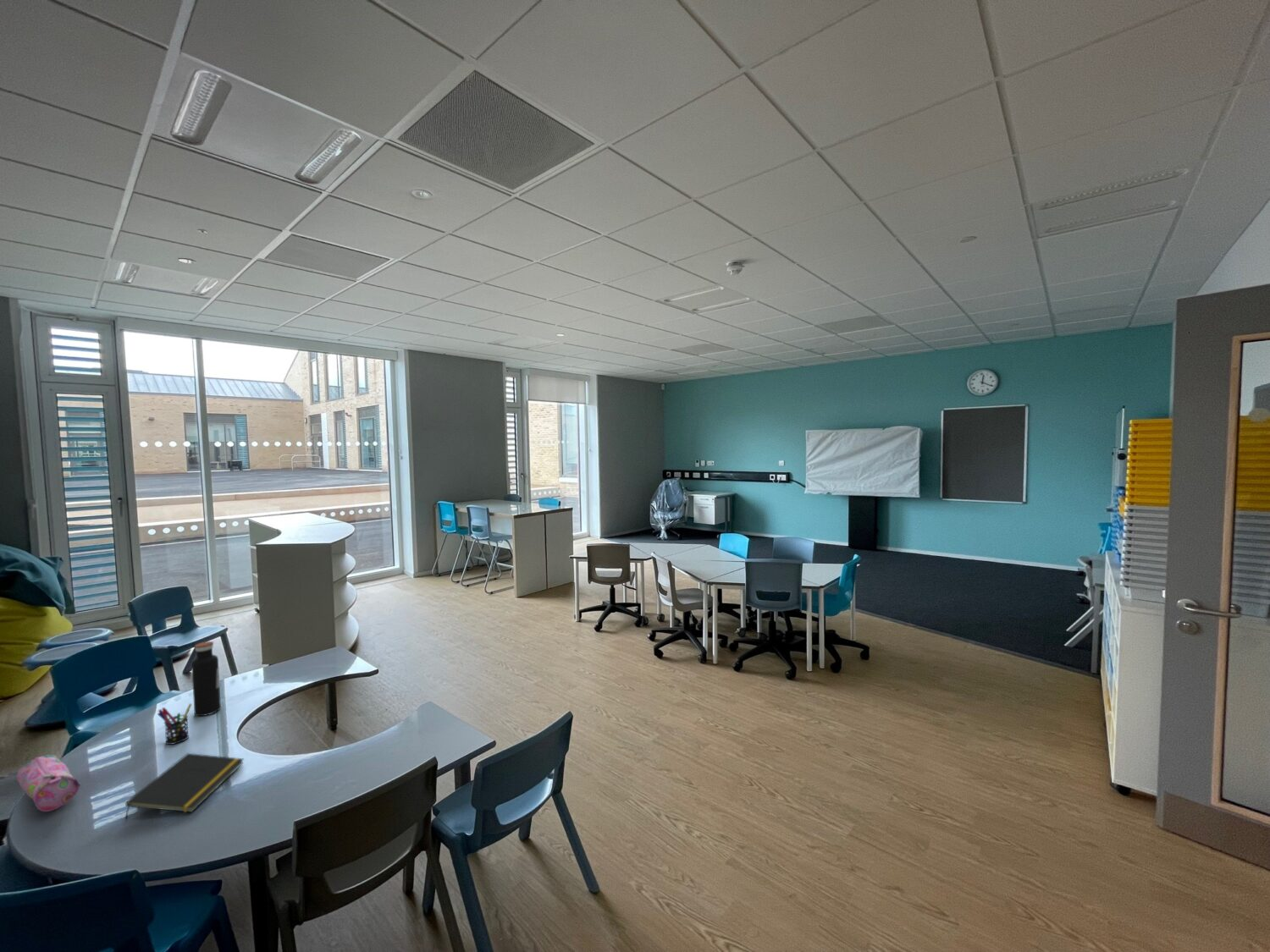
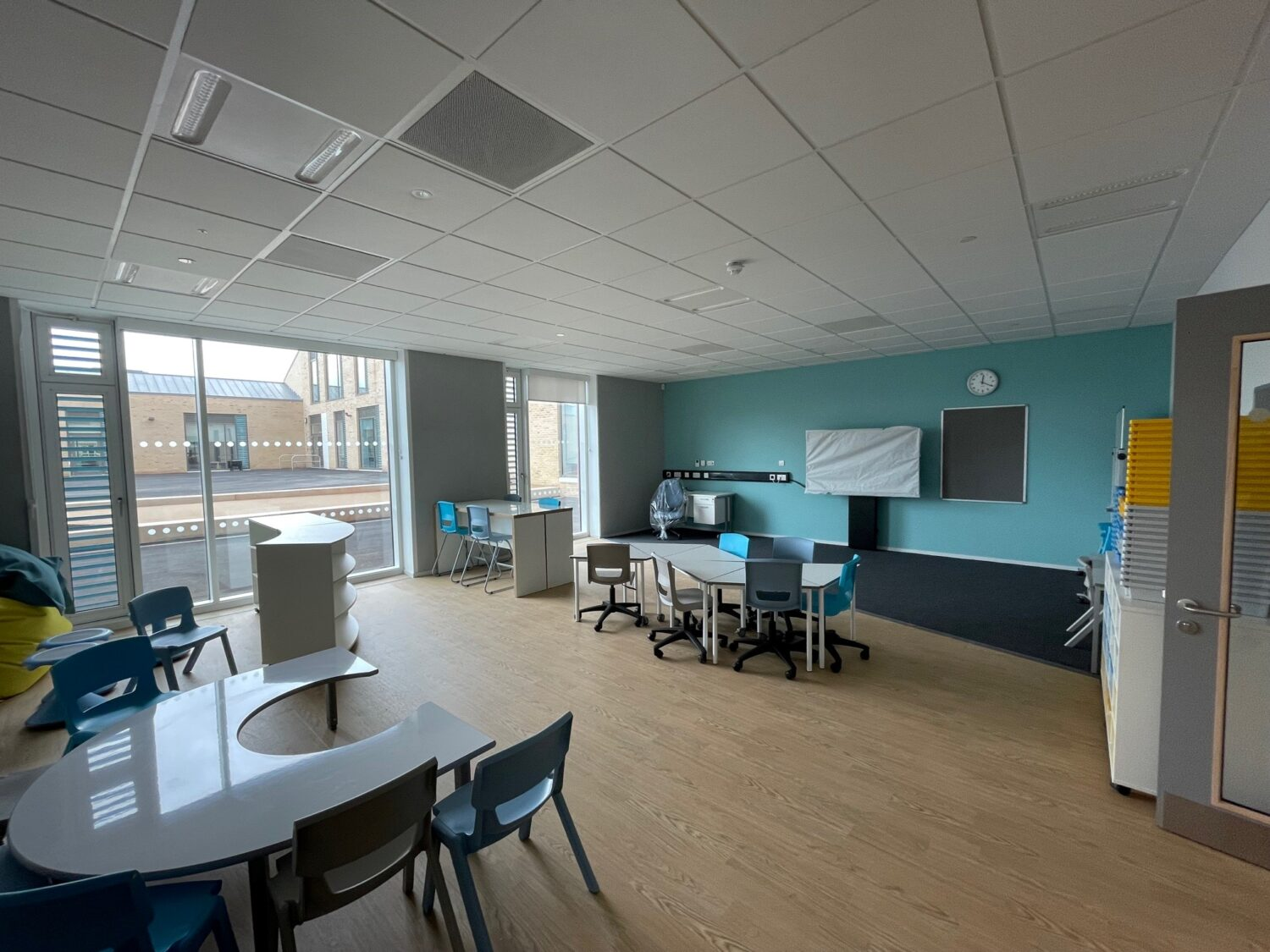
- water bottle (206, 677)
- pen holder (175, 723)
- notepad (189, 780)
- pencil case (48, 781)
